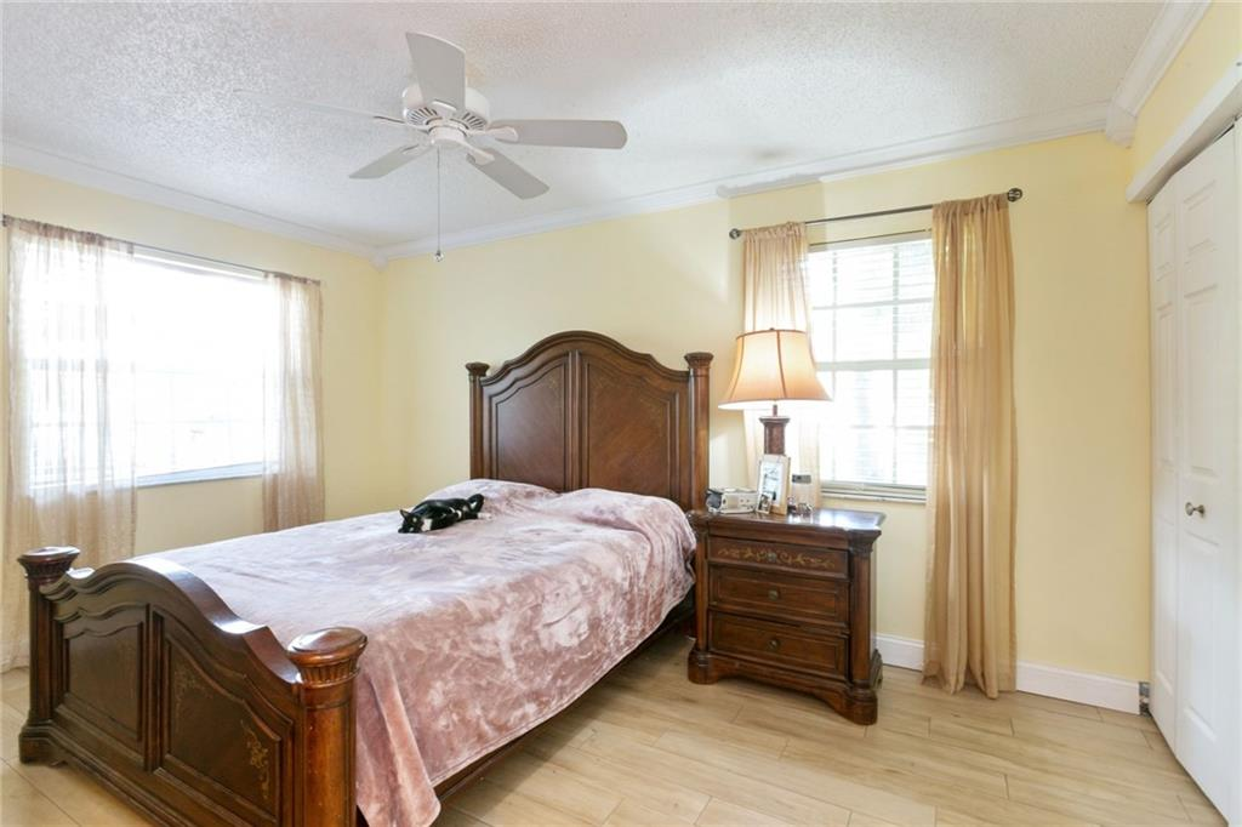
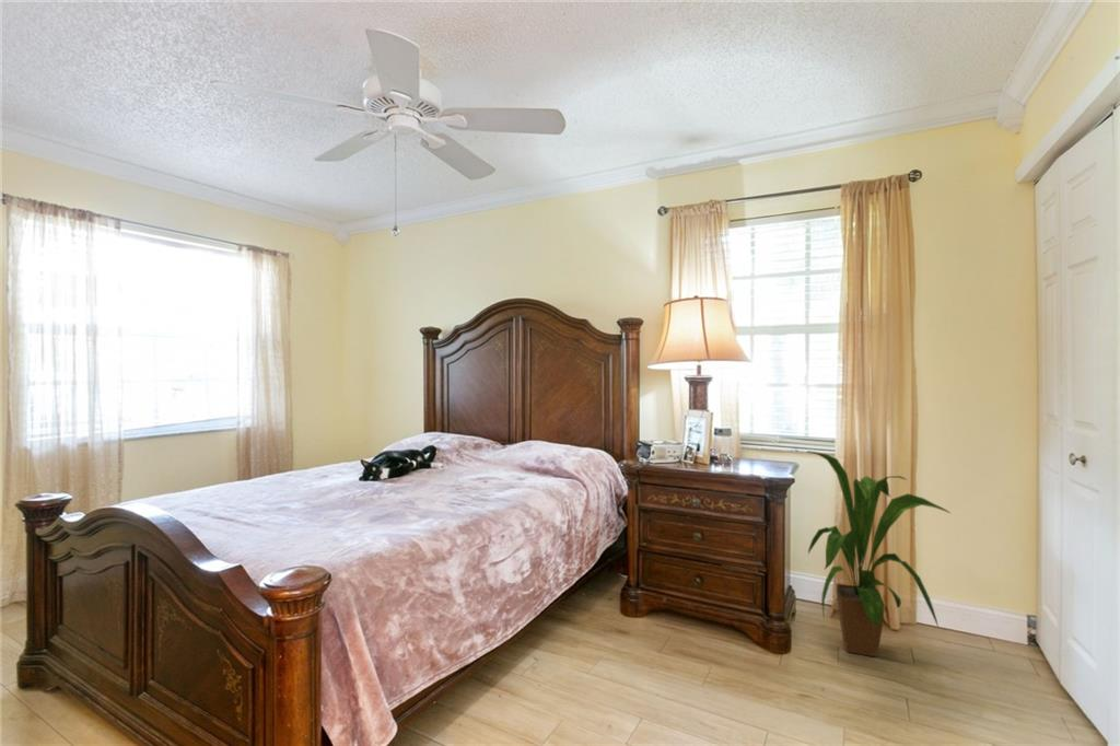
+ house plant (876, 550)
